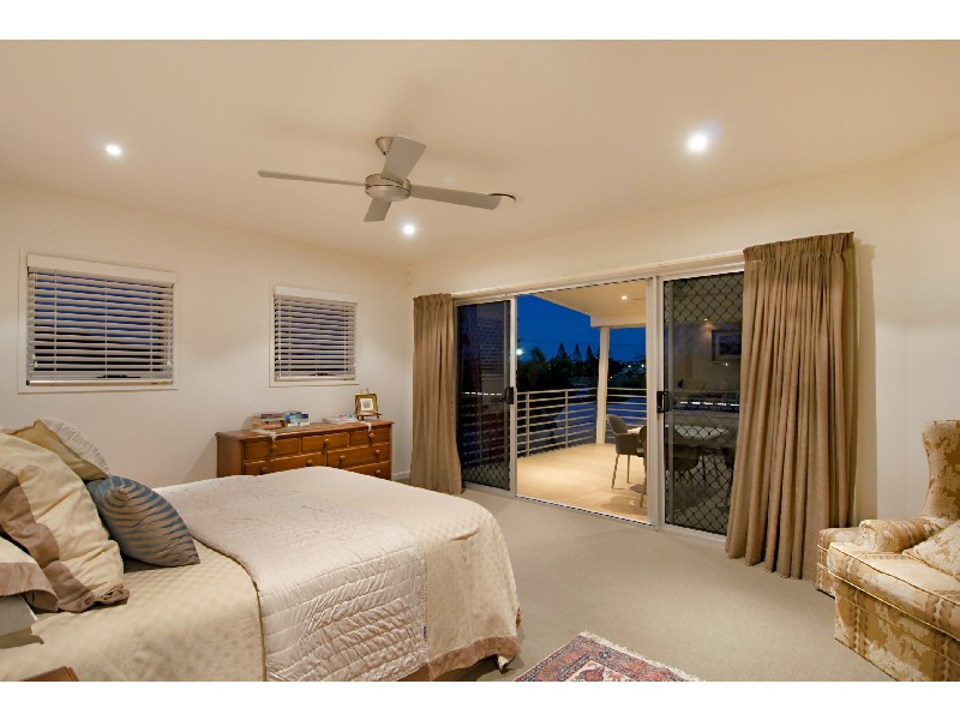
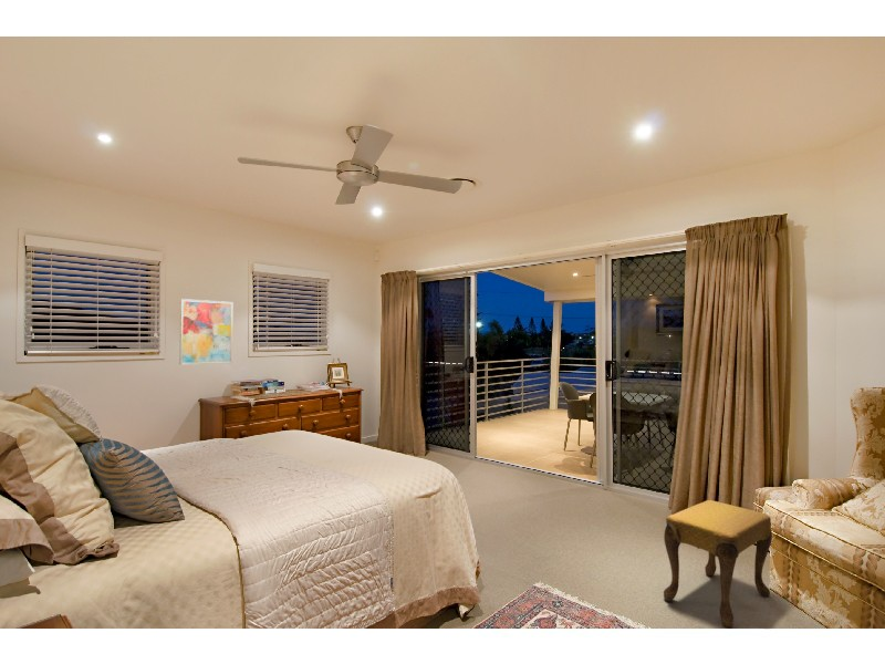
+ wall art (207, 332)
+ footstool (718, 554)
